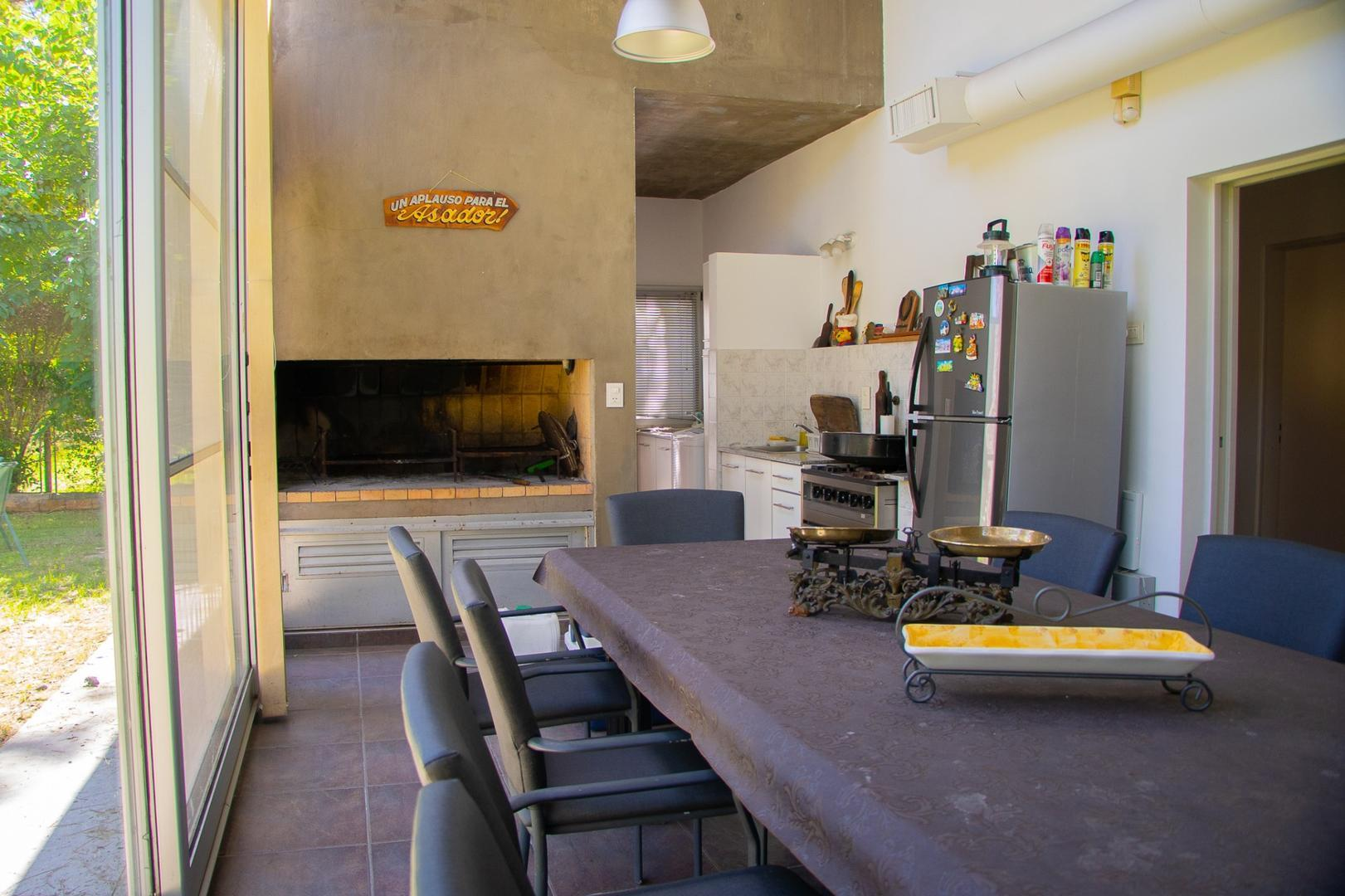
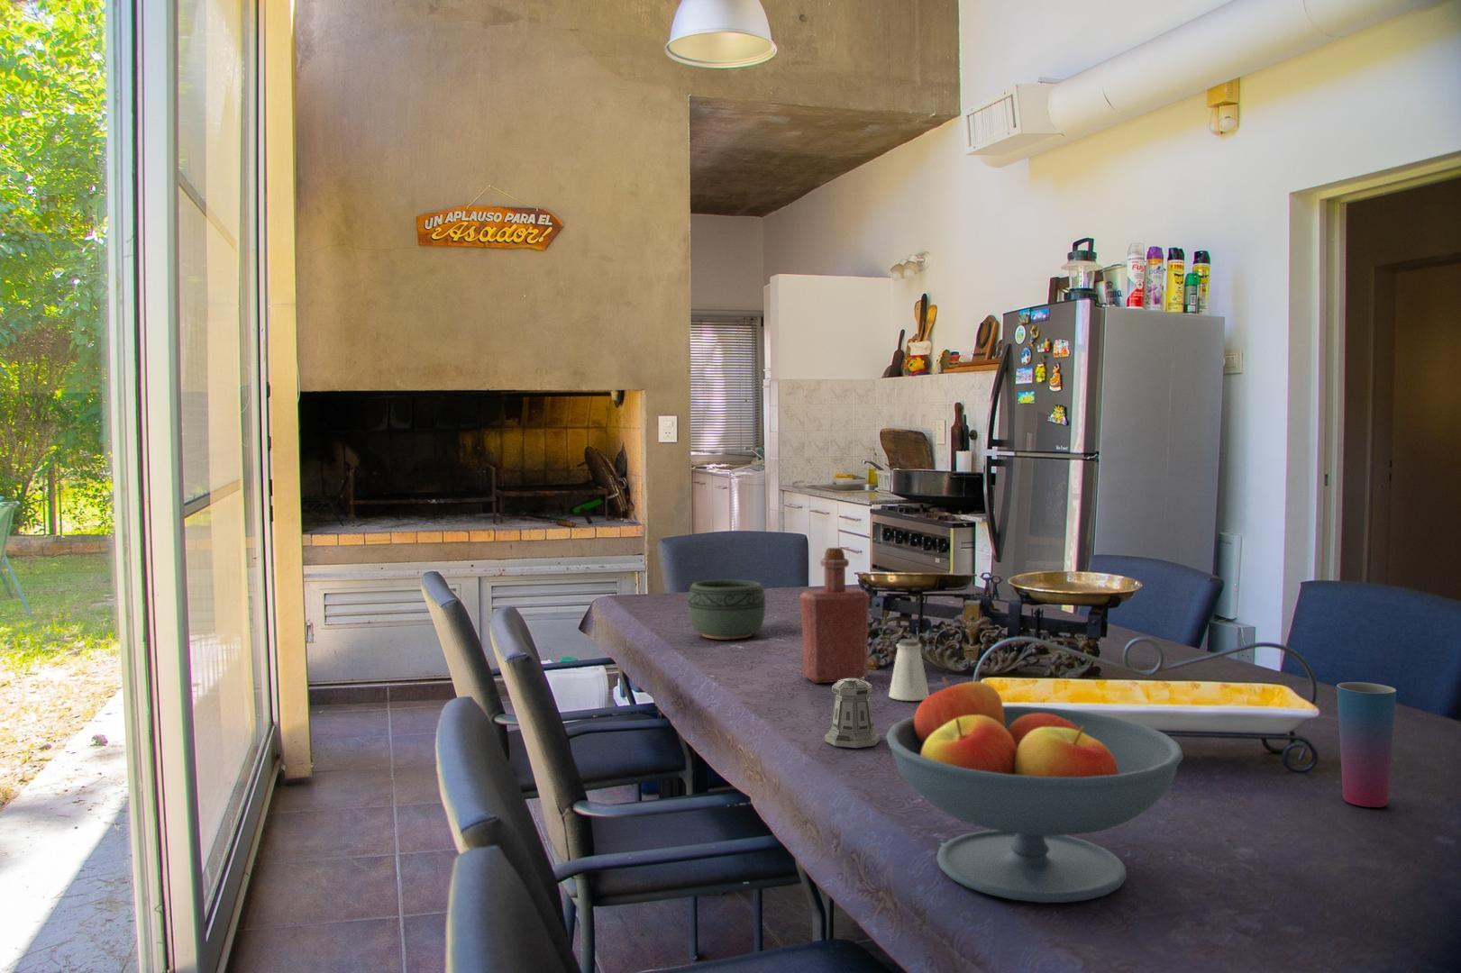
+ saltshaker (908, 668)
+ pepper shaker (855, 707)
+ cup (1365, 744)
+ fruit bowl (1030, 780)
+ bowl (727, 609)
+ bottle (834, 614)
